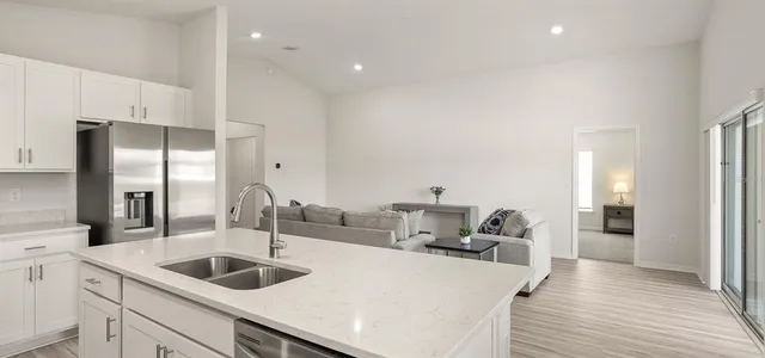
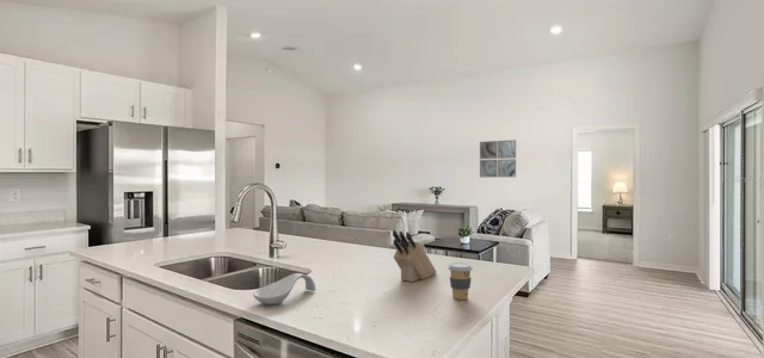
+ coffee cup (460, 280)
+ spoon rest (285, 286)
+ wall art (497, 158)
+ knife block (413, 253)
